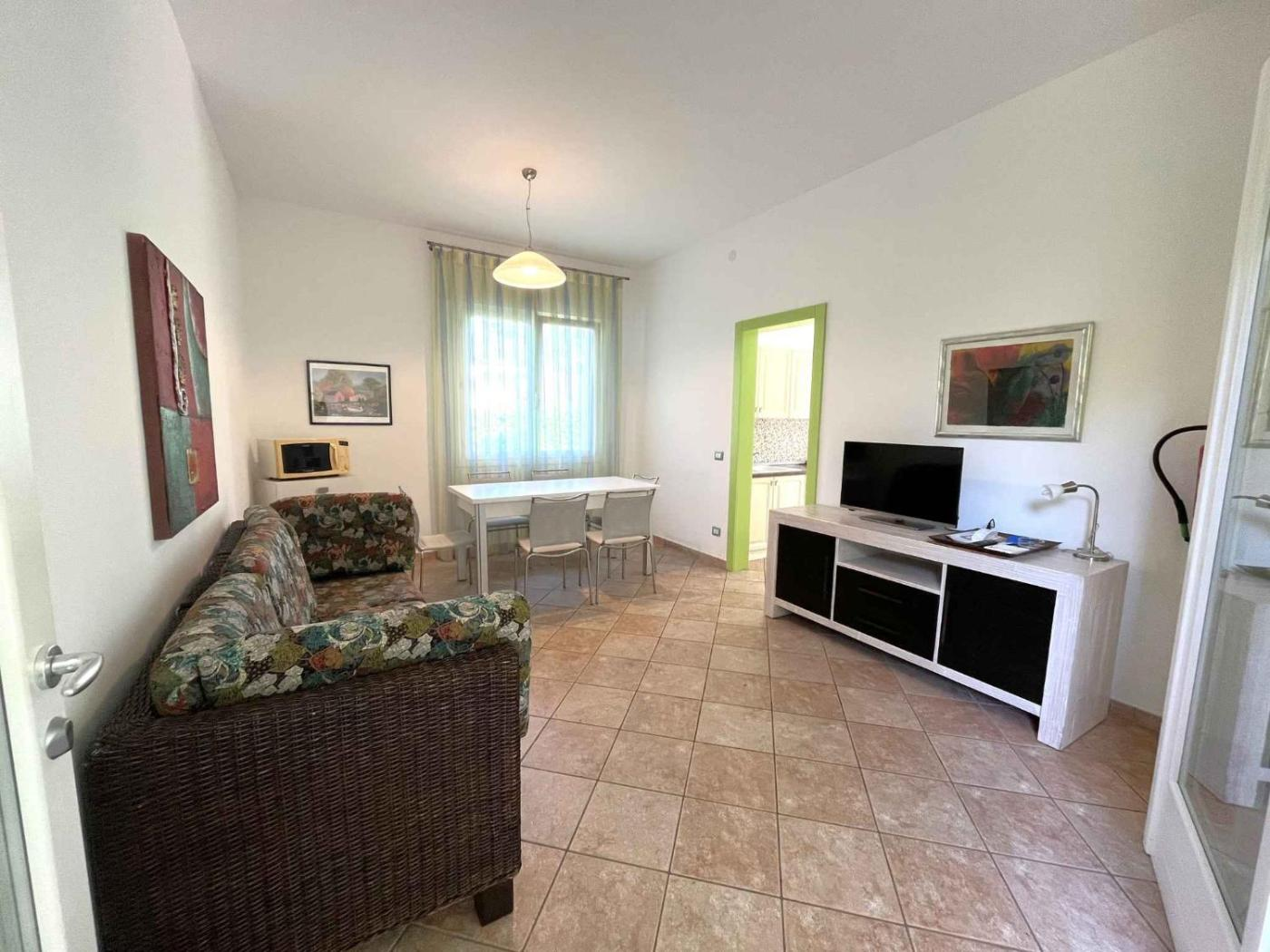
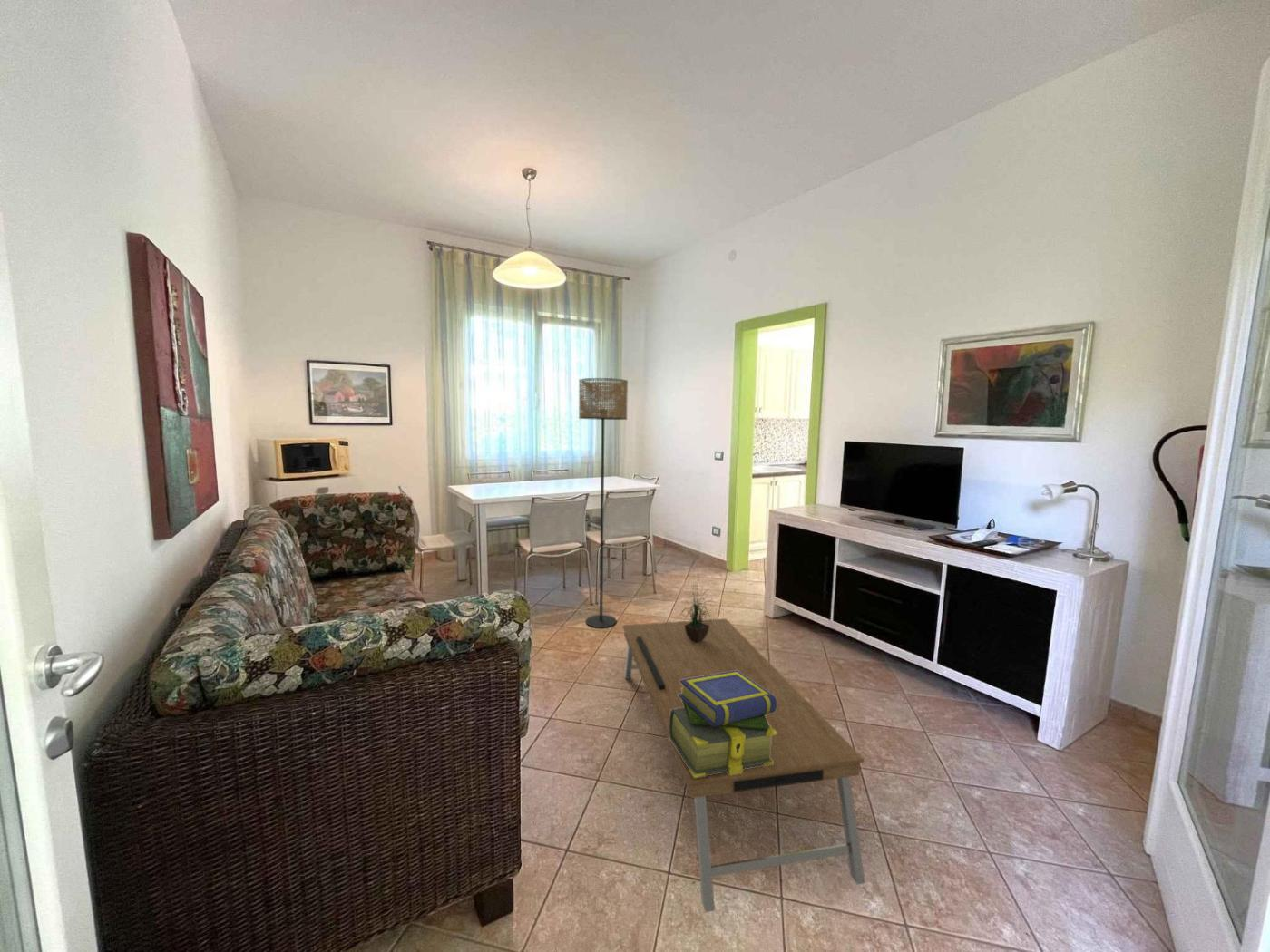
+ coffee table (683, 707)
+ floor lamp (601, 503)
+ stack of books (722, 711)
+ potted plant (697, 601)
